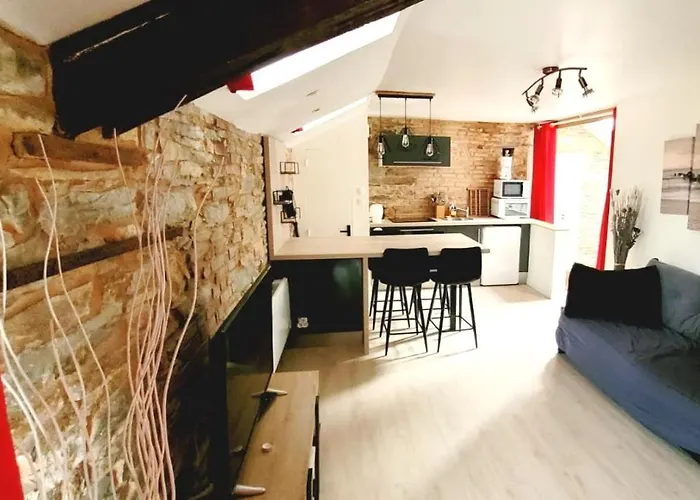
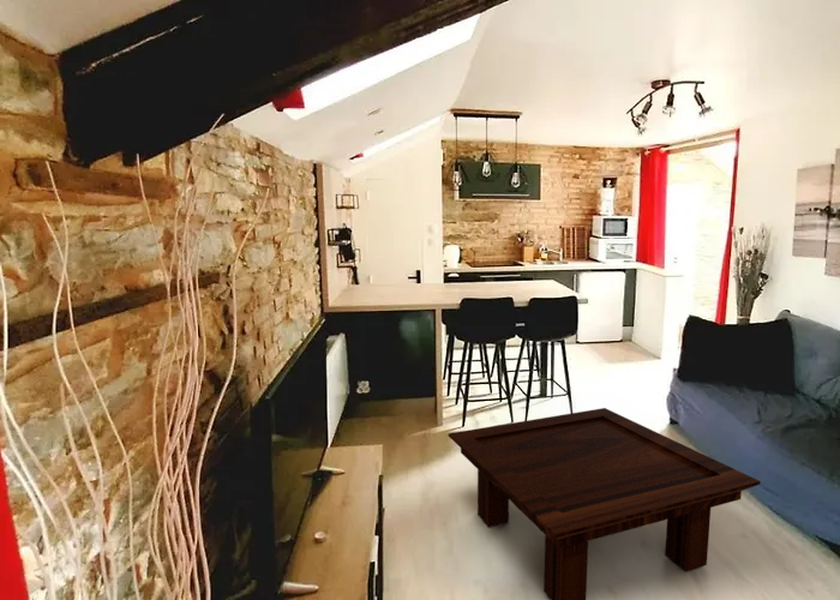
+ coffee table (584, 497)
